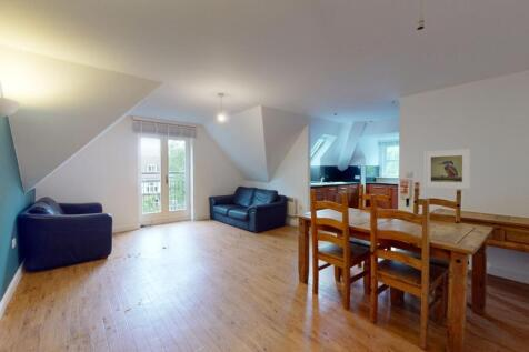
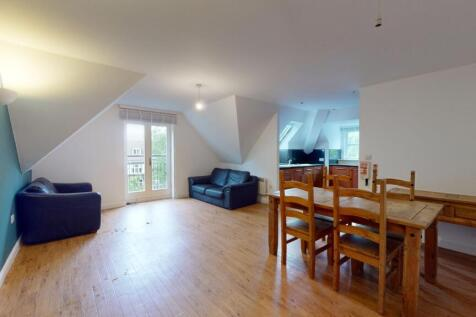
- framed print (446, 169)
